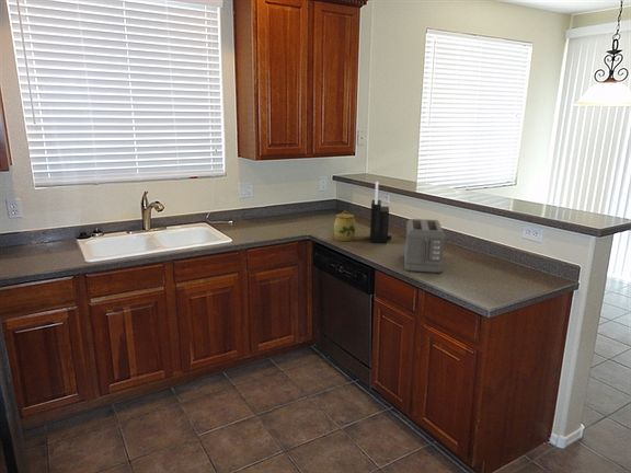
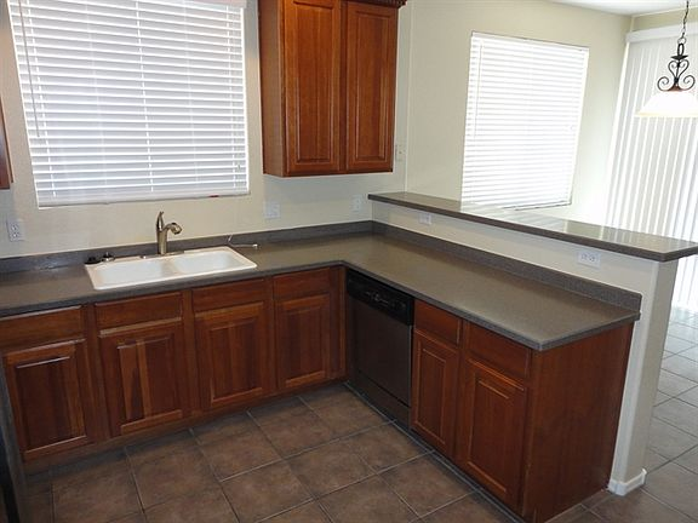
- knife block (381, 211)
- toaster (423, 243)
- jar (344, 224)
